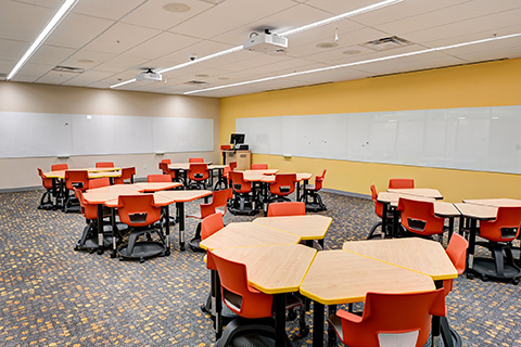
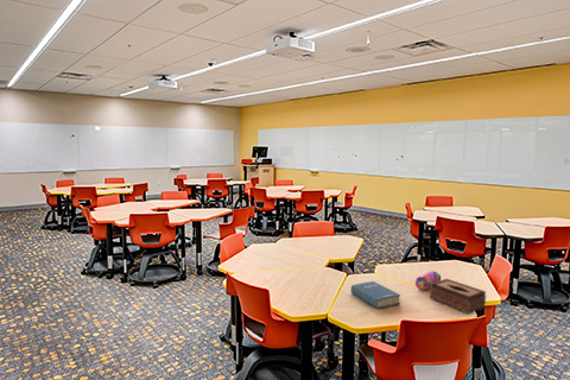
+ tissue box (456, 294)
+ hardback book (374, 293)
+ pencil case (428, 279)
